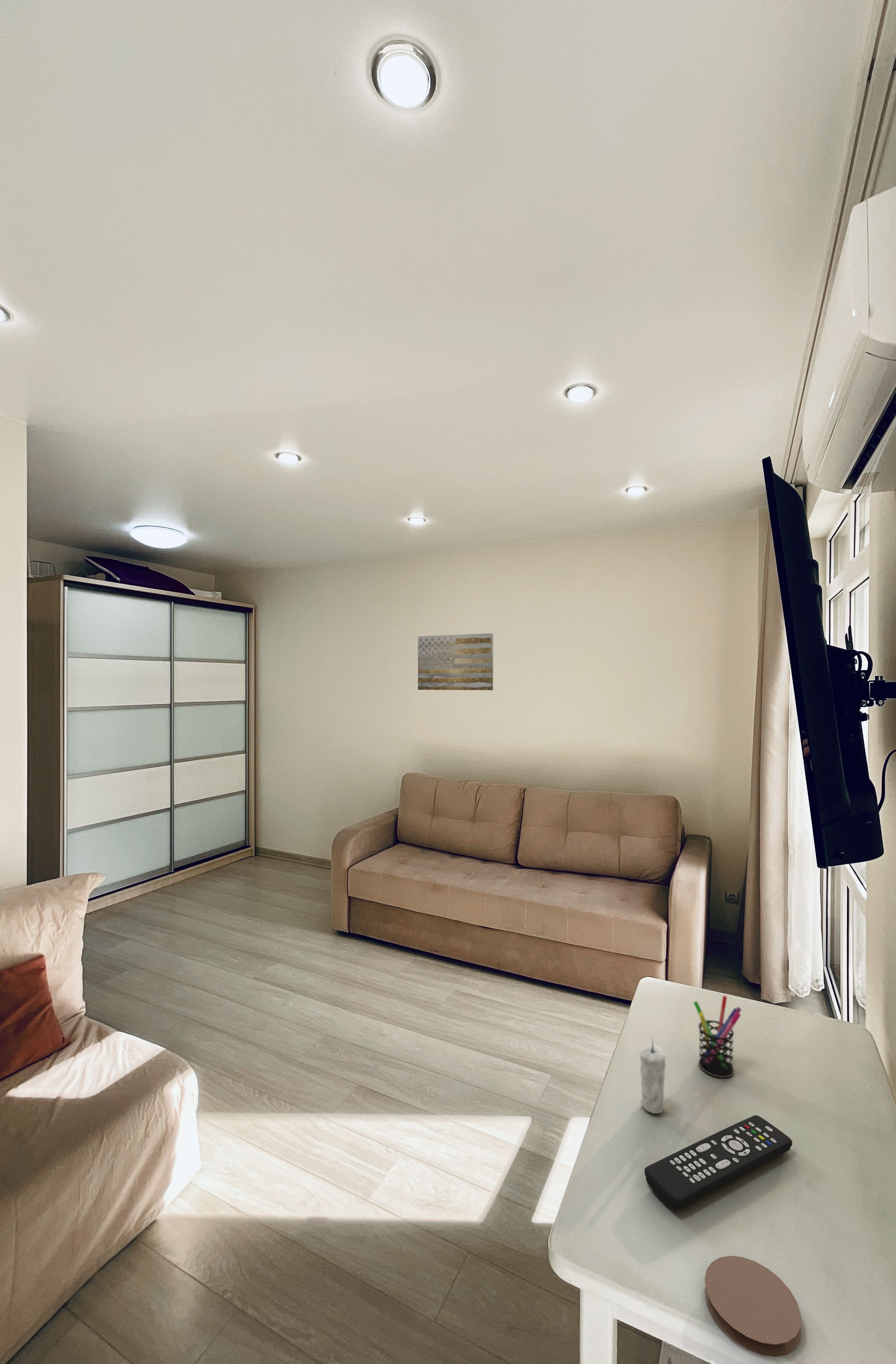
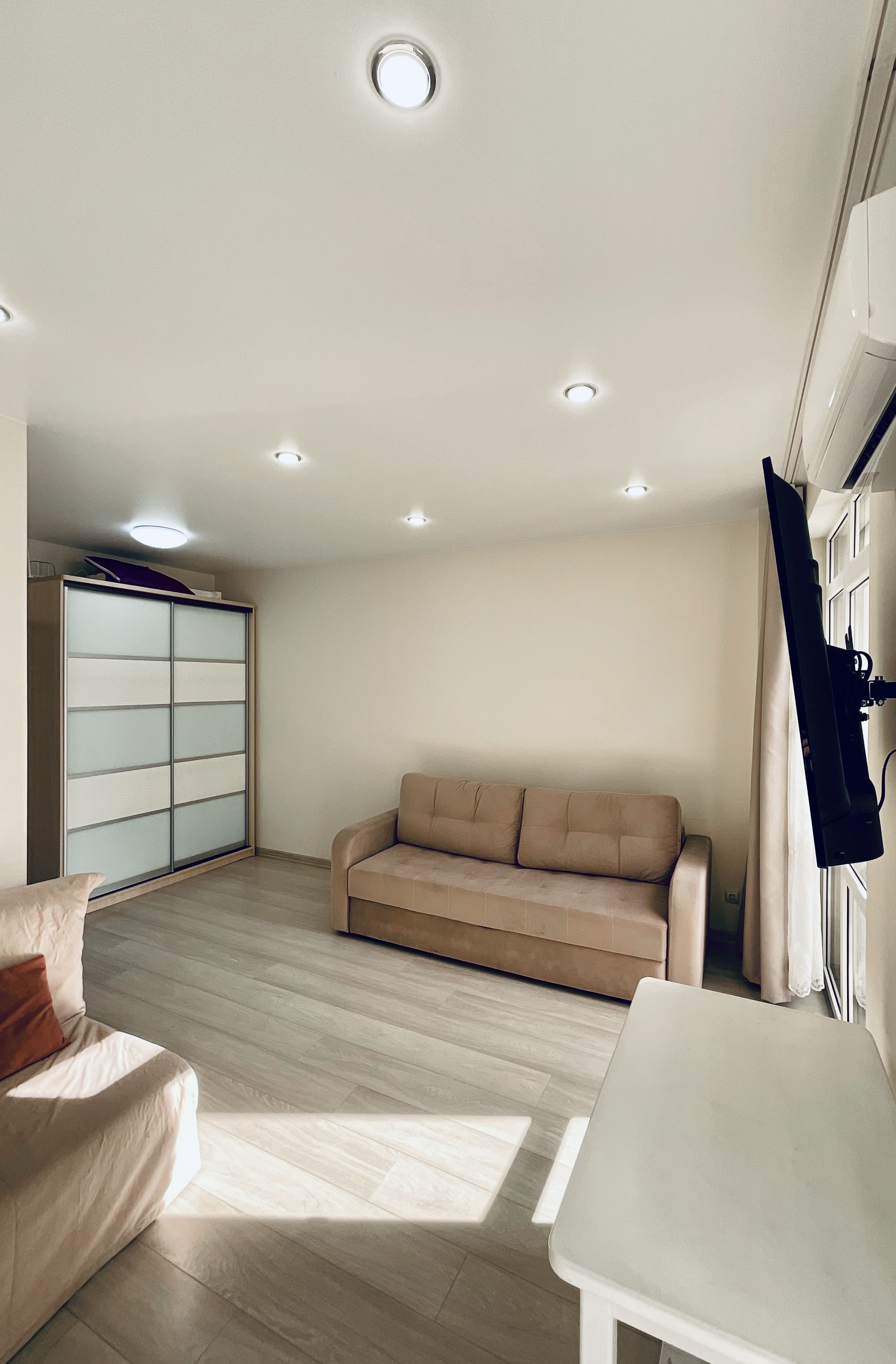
- coaster (751, 1302)
- candle (653, 1072)
- pen holder (711, 1032)
- wall art (454, 662)
- remote control (720, 1160)
